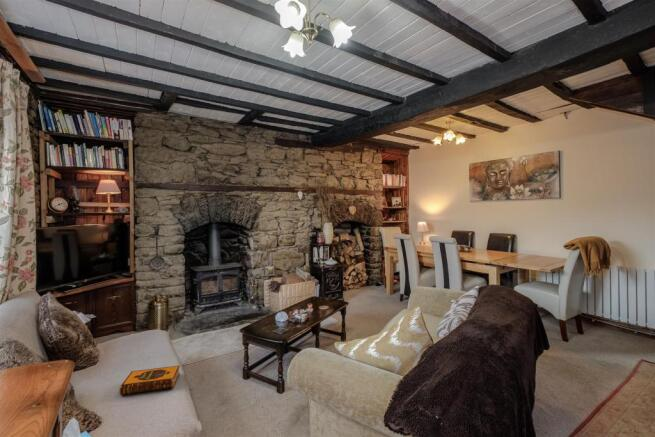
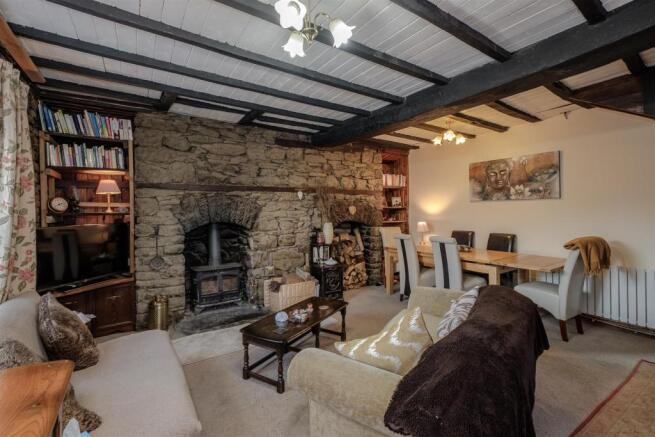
- hardback book (151, 380)
